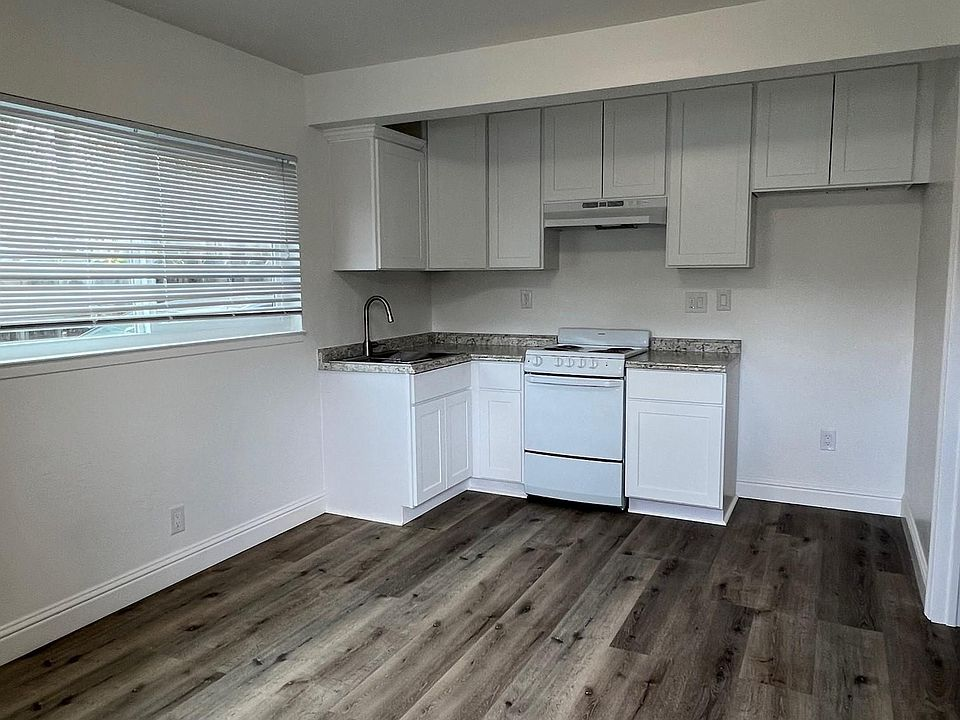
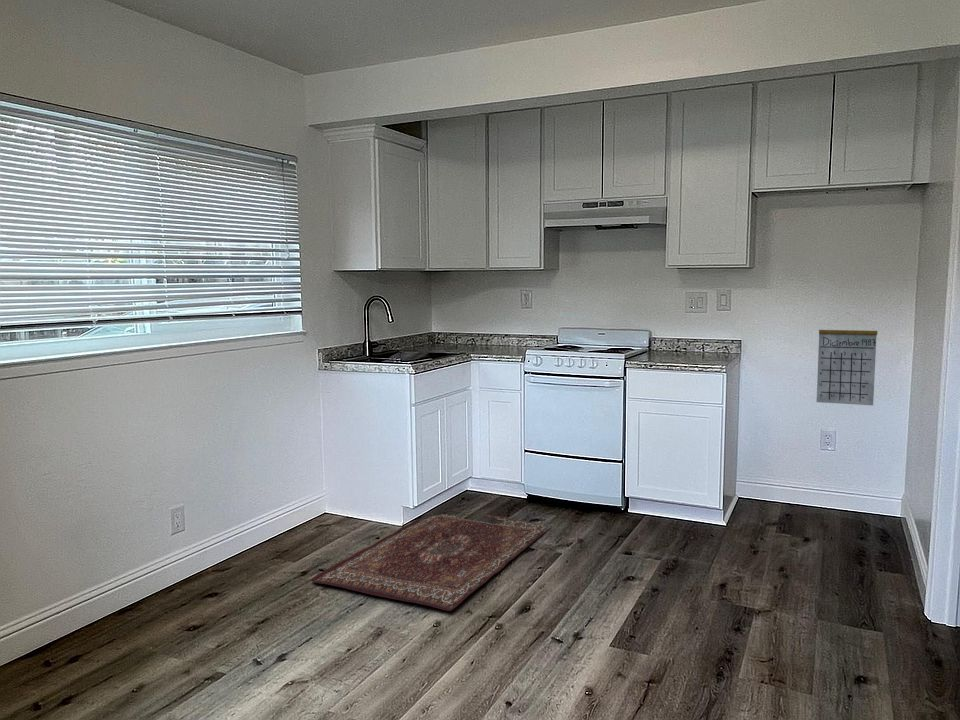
+ calendar (846, 358)
+ rug (445, 547)
